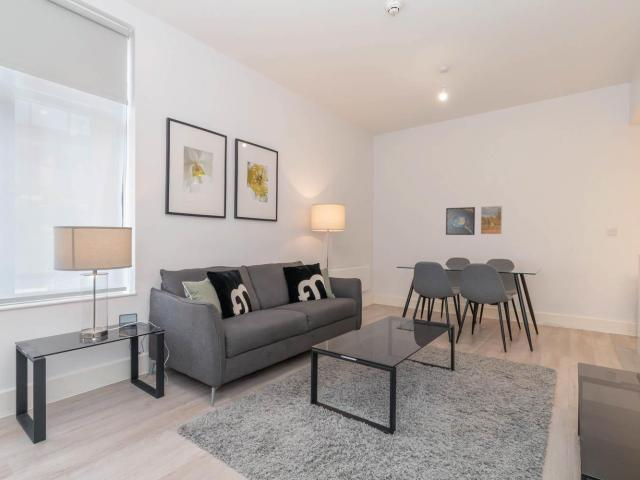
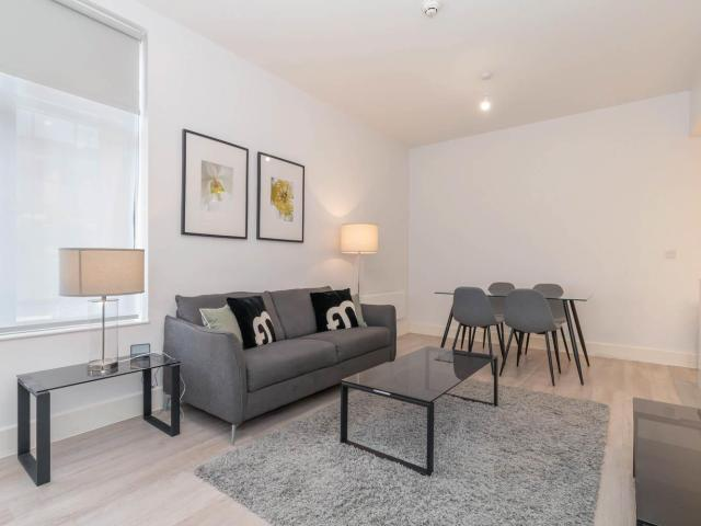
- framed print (460, 221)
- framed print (491, 220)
